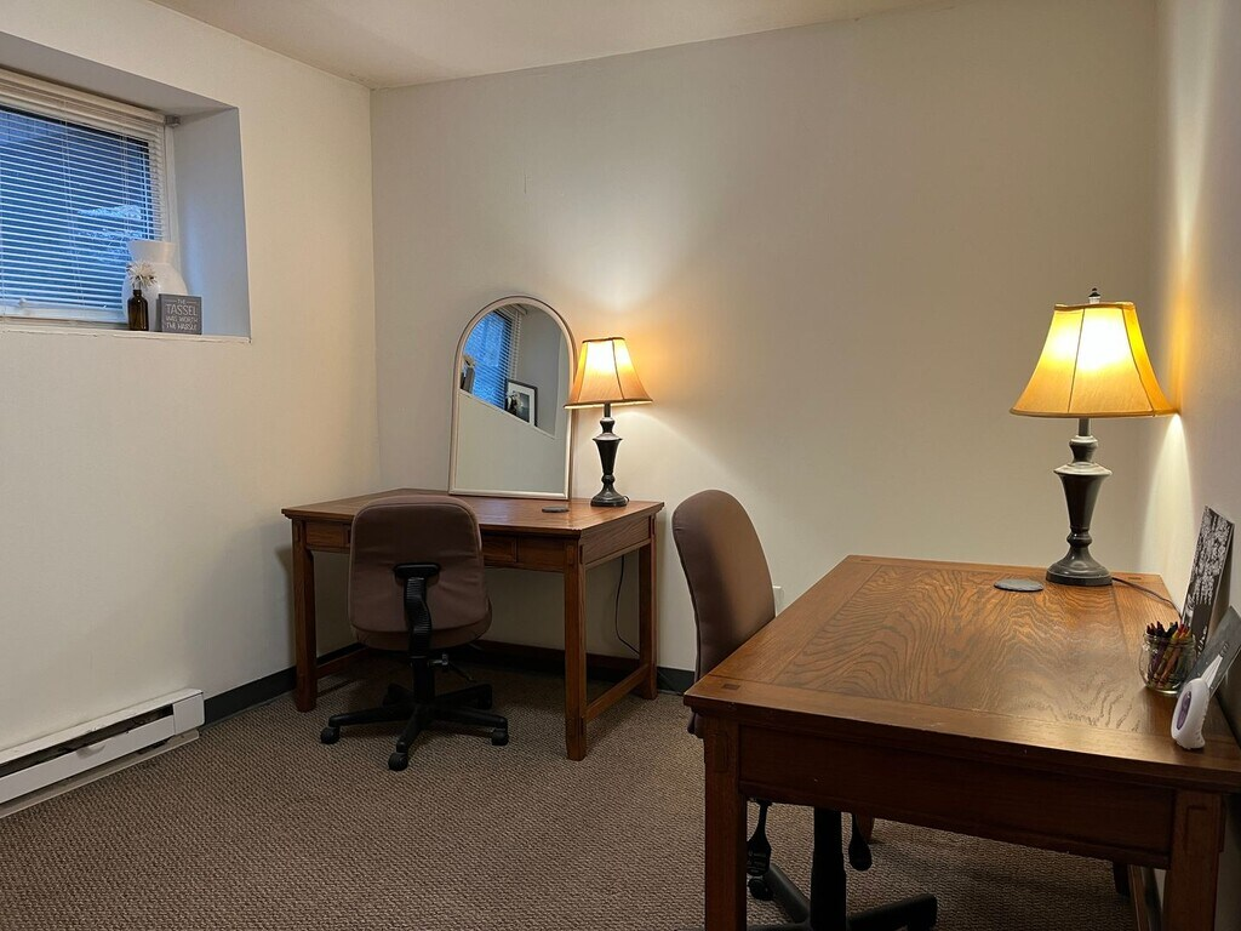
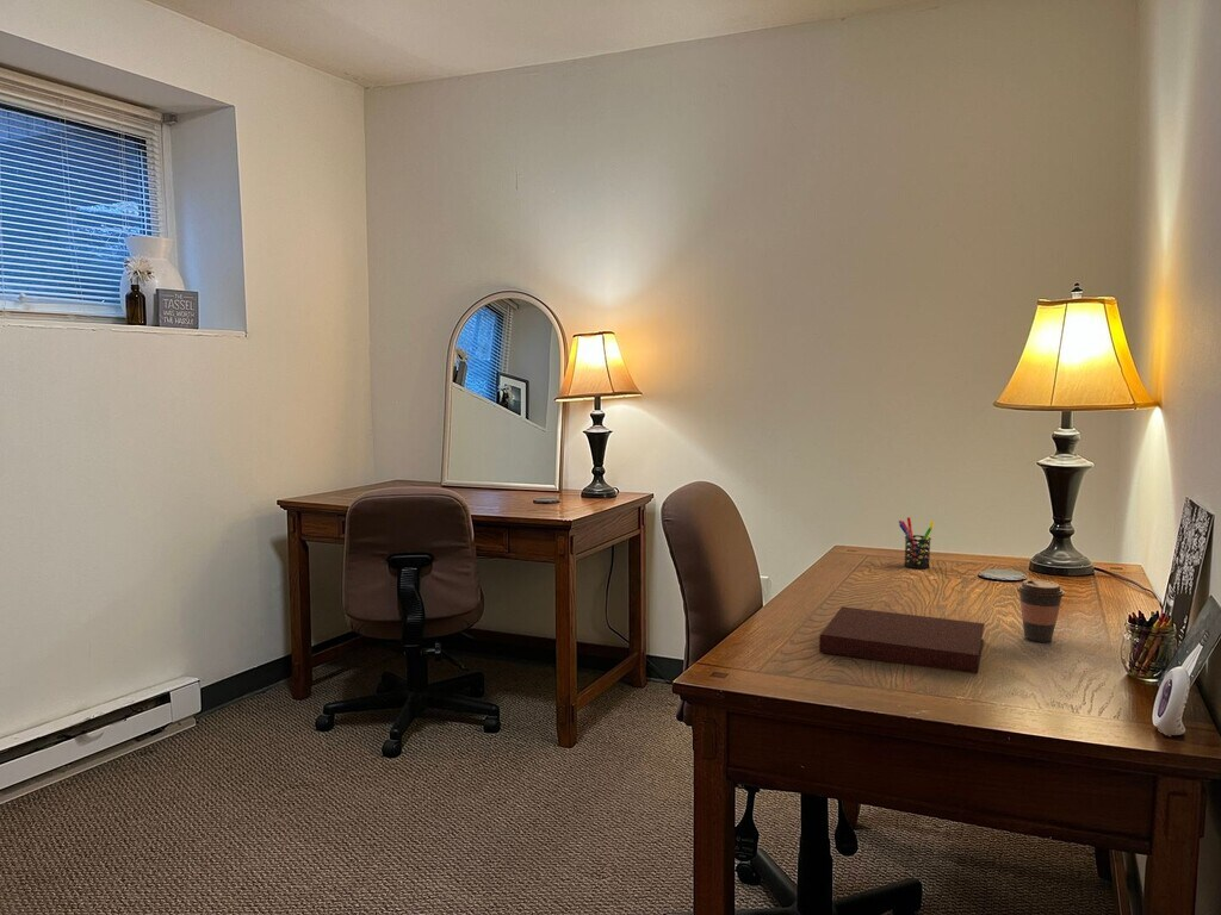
+ pen holder (918, 541)
+ coffee cup (1039, 610)
+ notebook (903, 637)
